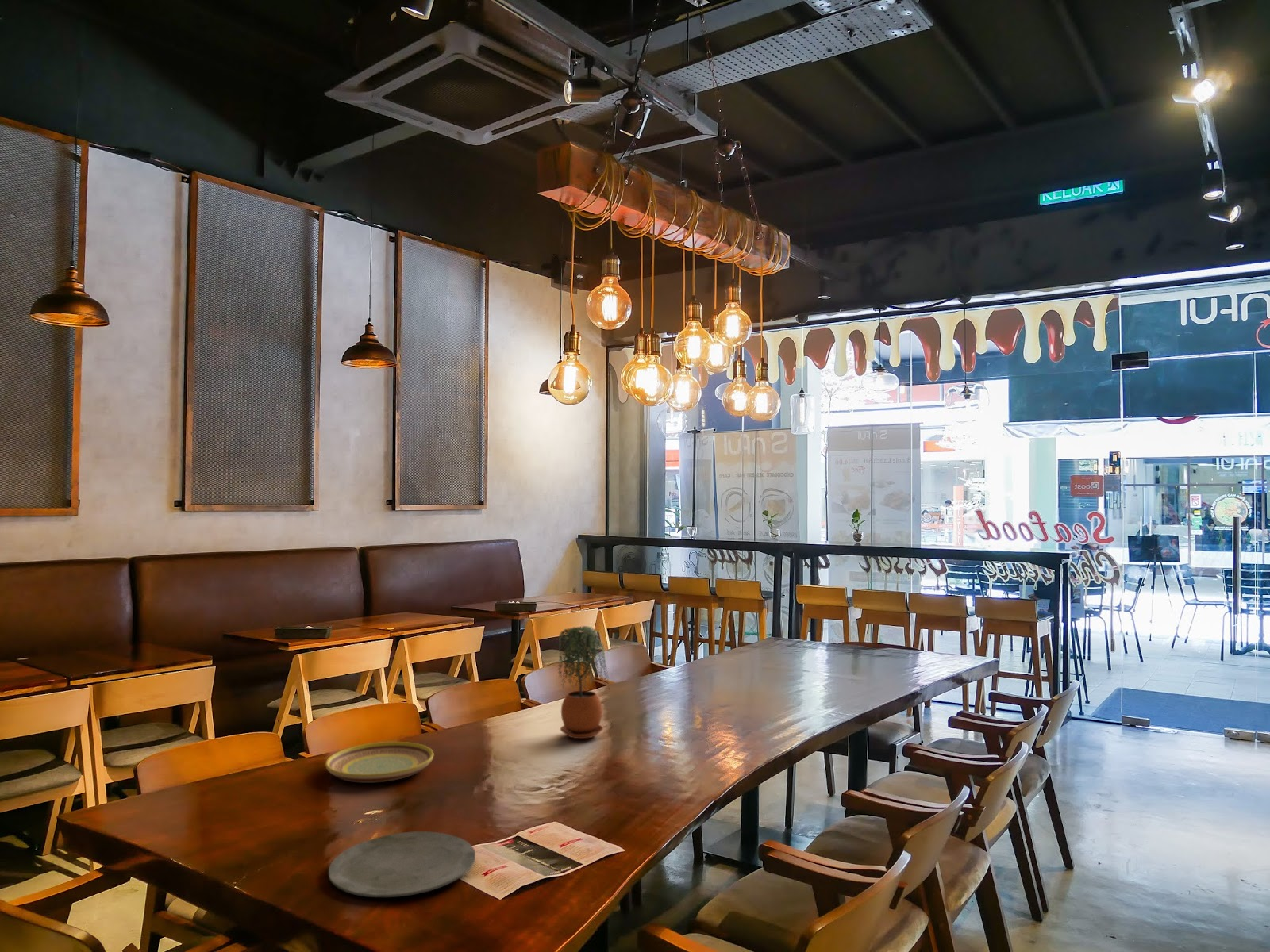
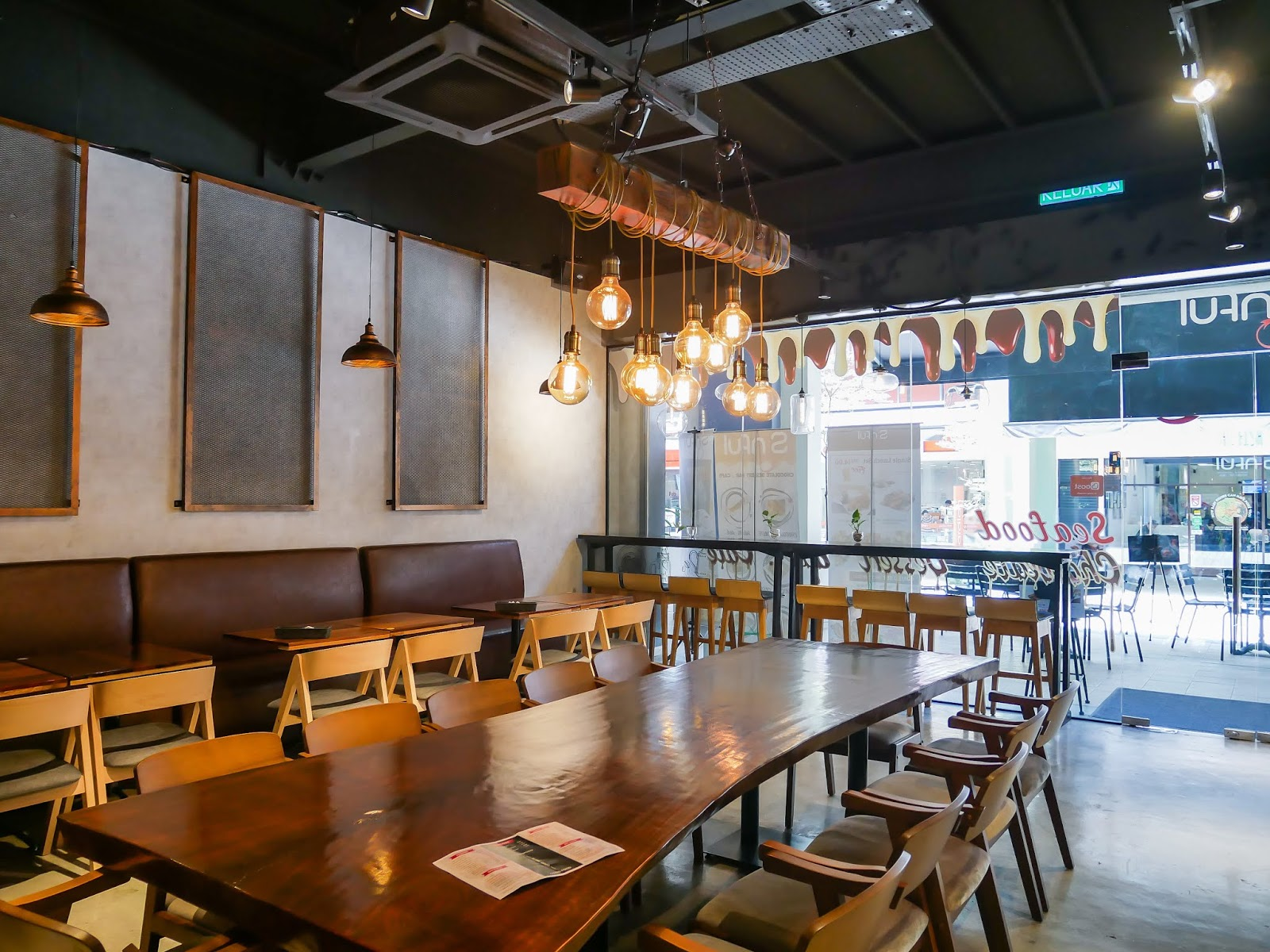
- potted plant (583, 680)
- plate (380, 763)
- plate (403, 864)
